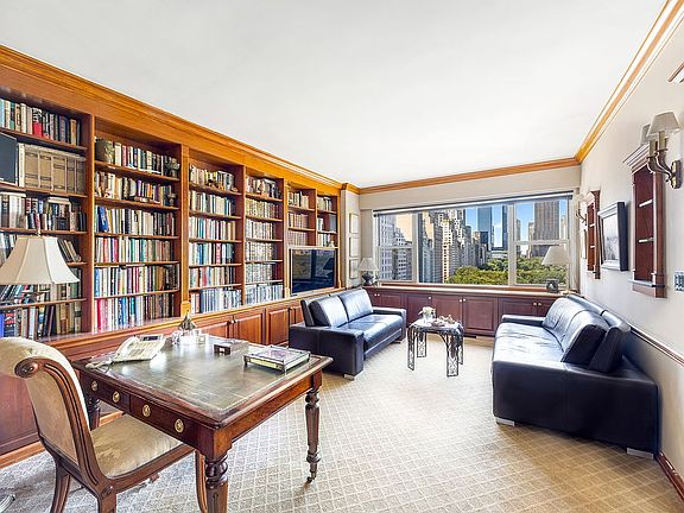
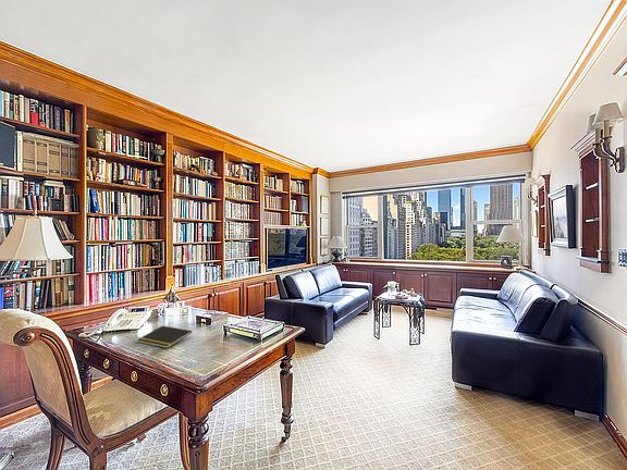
+ notepad (164, 336)
